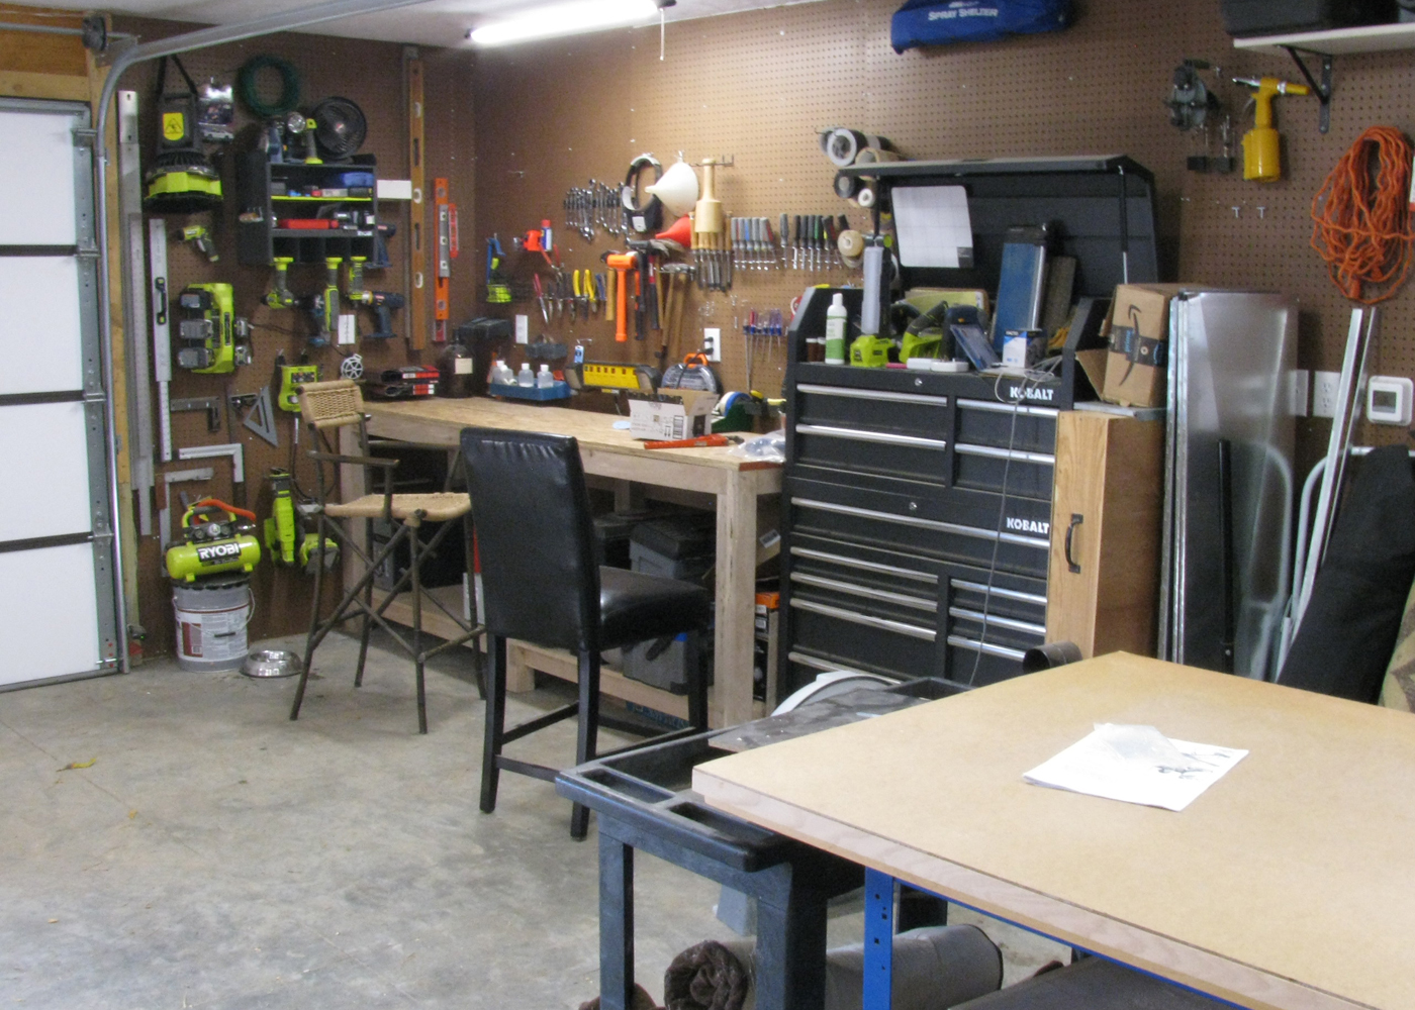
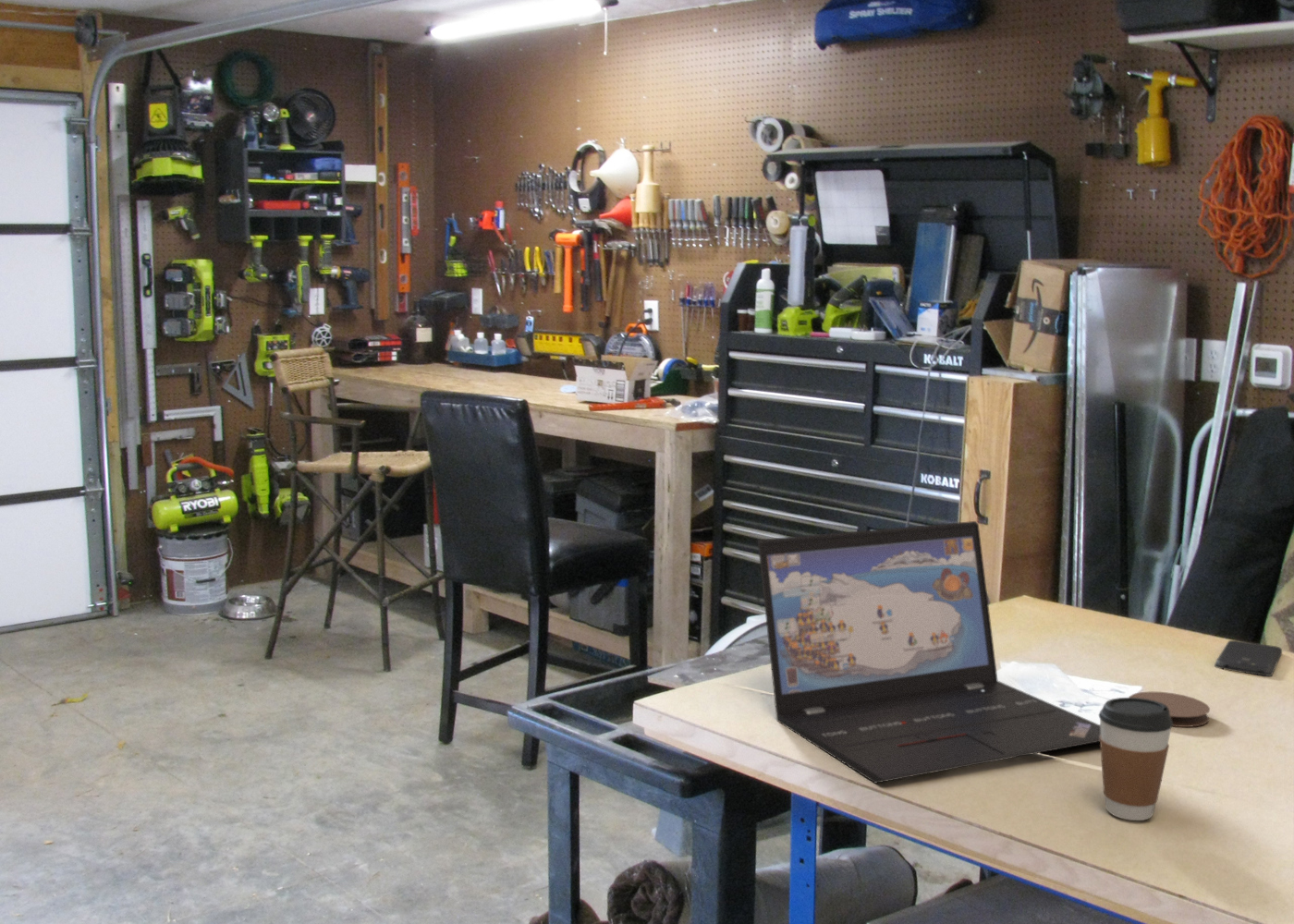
+ laptop (934, 638)
+ coaster (1168, 709)
+ smartphone (1249, 656)
+ coffee cup (1132, 759)
